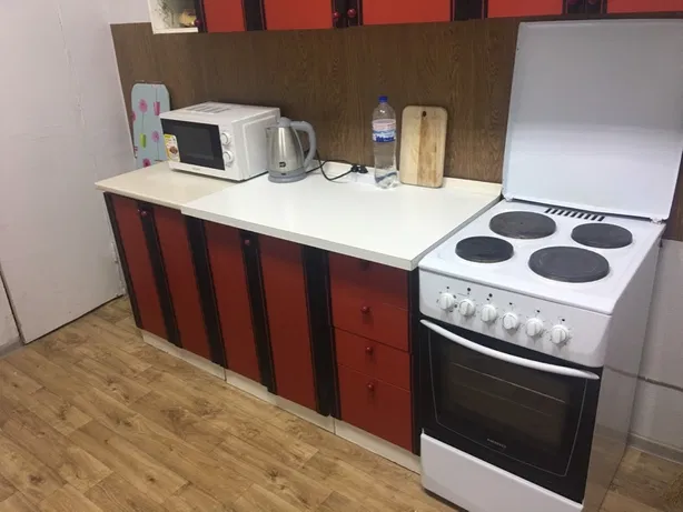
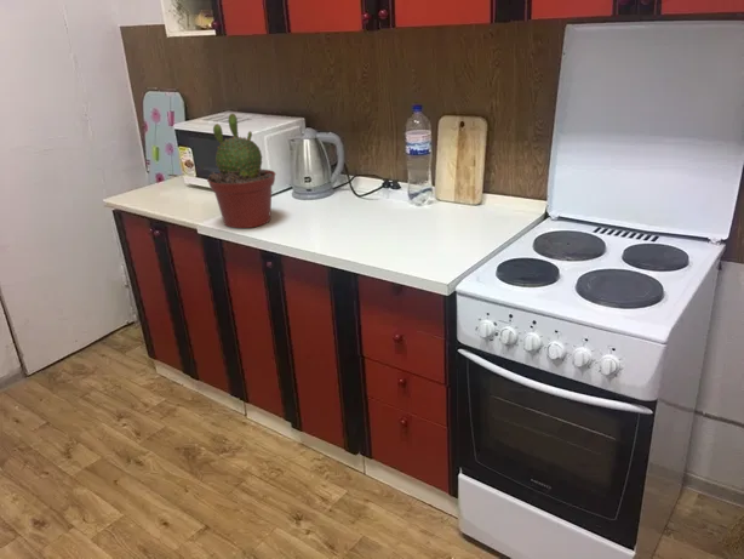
+ potted cactus (240, 169)
